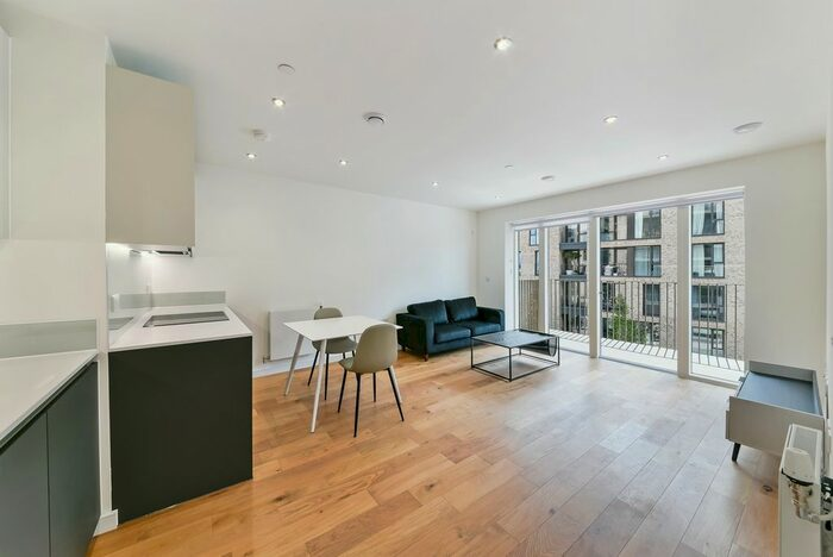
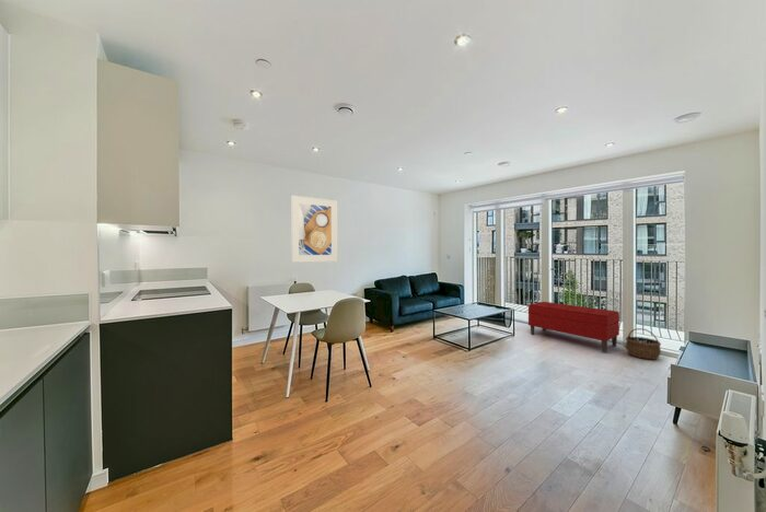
+ wicker basket (642, 342)
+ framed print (315, 230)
+ bench (570, 324)
